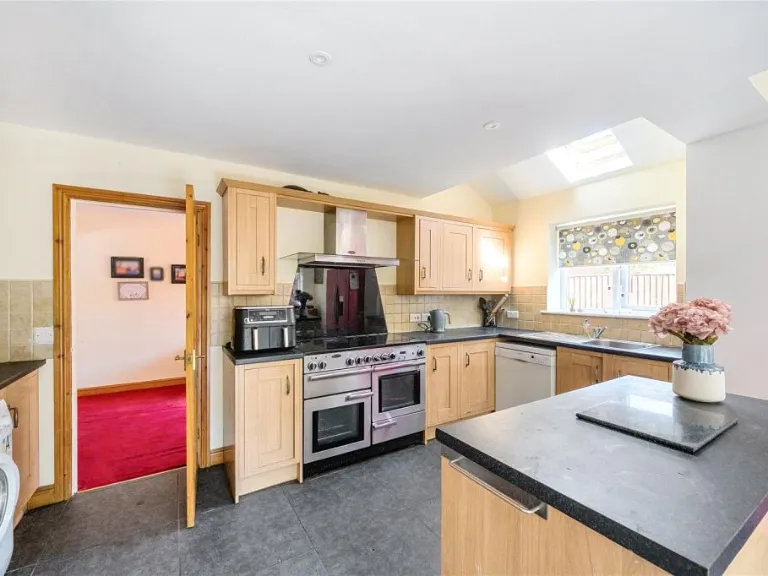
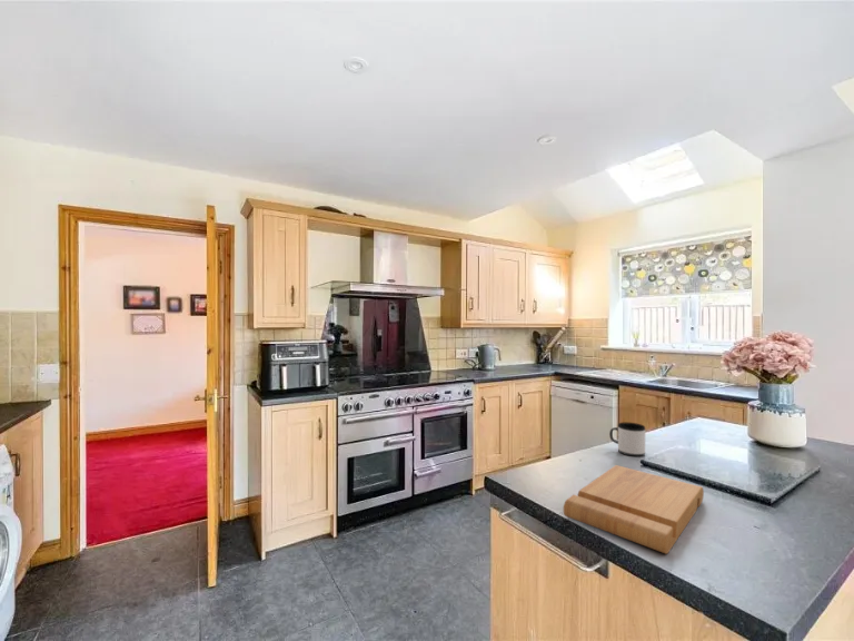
+ cutting board (636, 501)
+ mug (626, 437)
